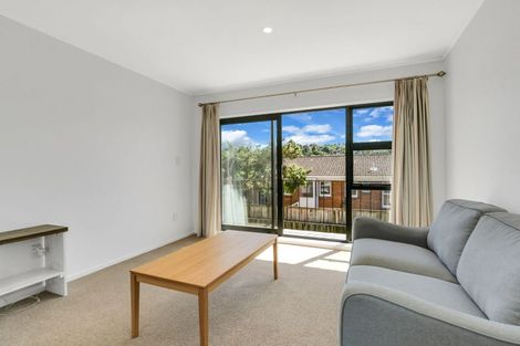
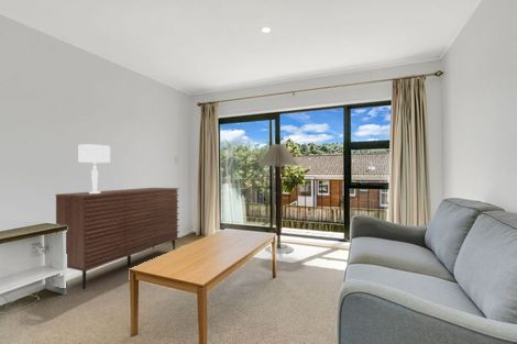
+ table lamp (95, 169)
+ floor lamp (278, 197)
+ sideboard (127, 228)
